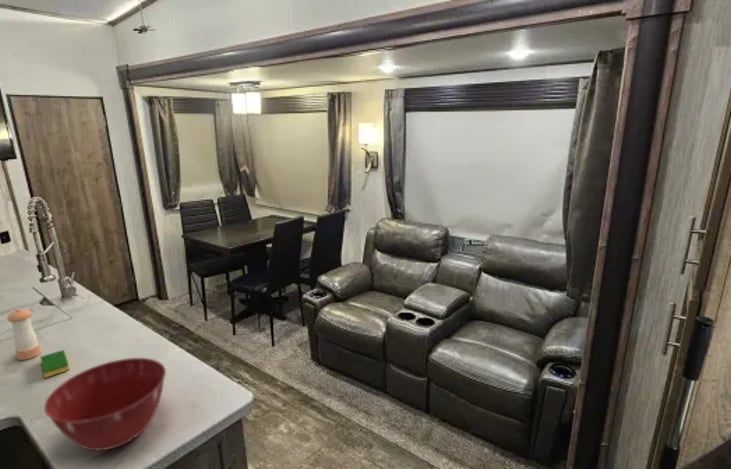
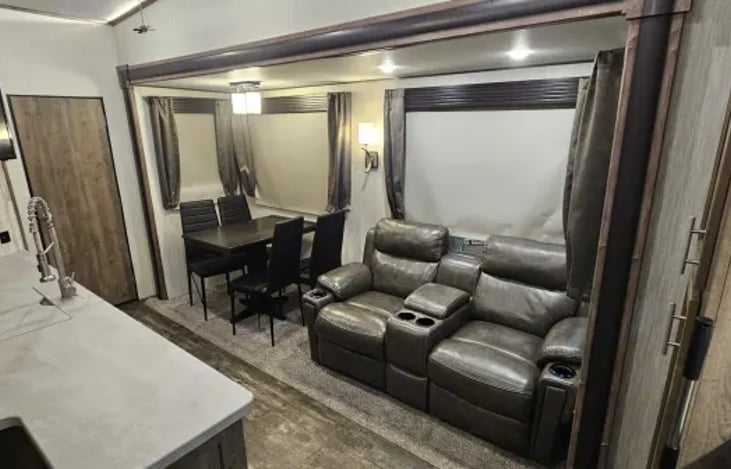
- mixing bowl (113, 408)
- pepper shaker (23, 332)
- dish sponge (54, 363)
